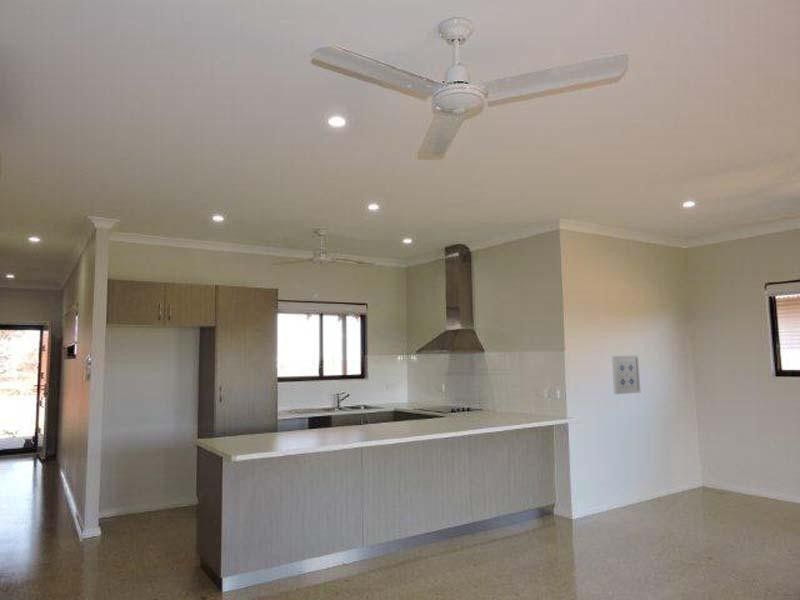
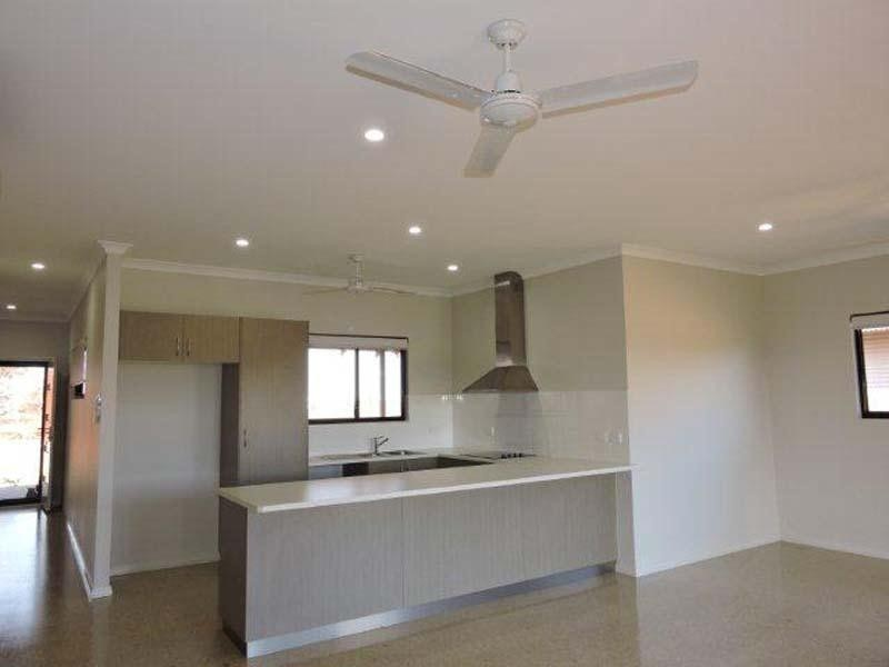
- wall art (626, 374)
